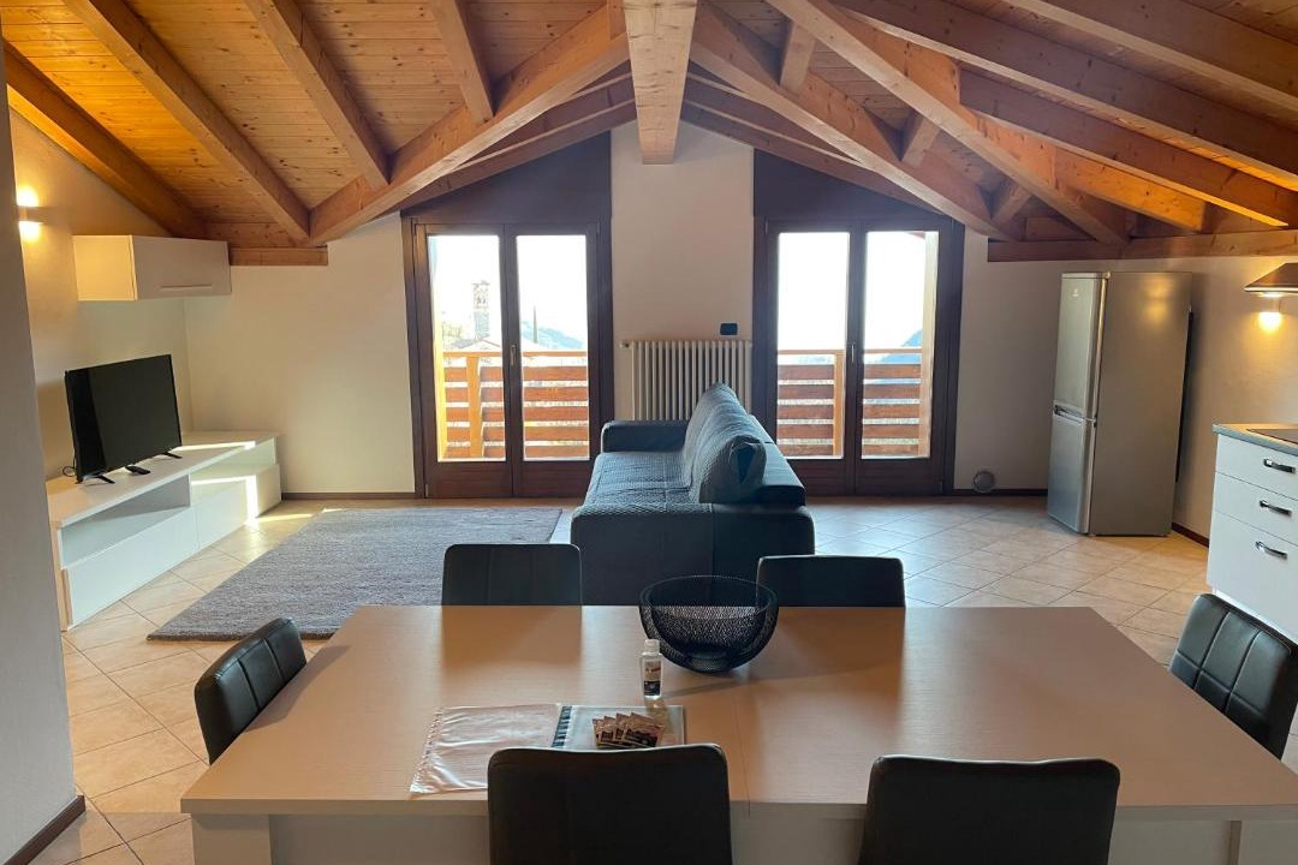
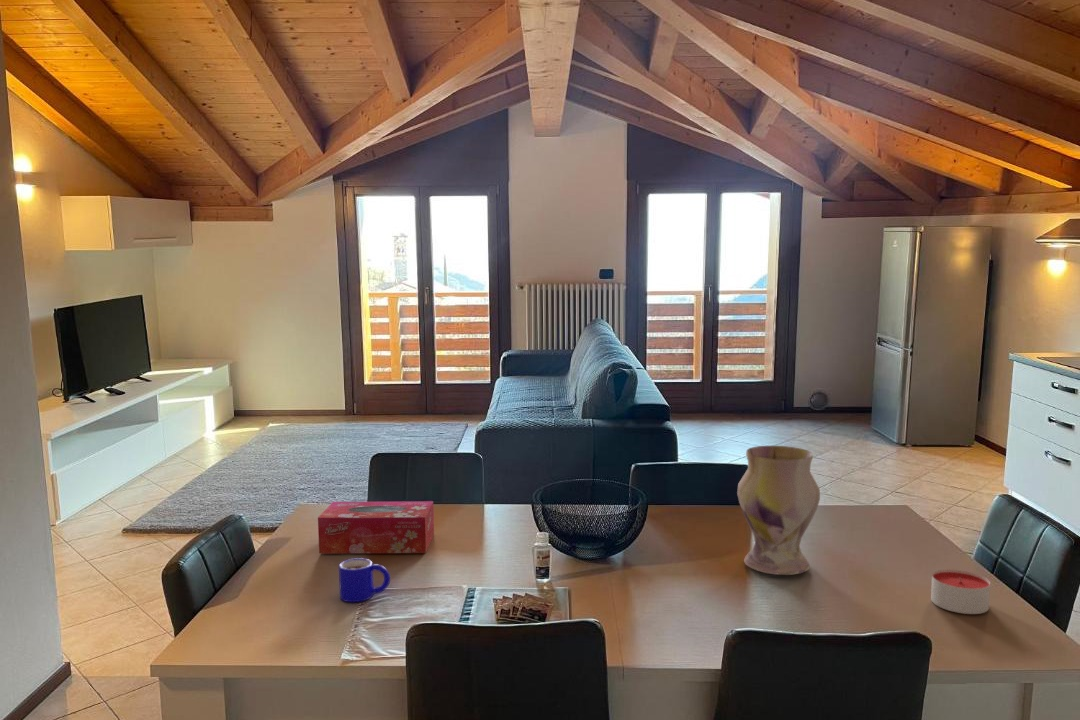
+ candle (960, 590)
+ vase (777, 509)
+ mug (364, 579)
+ tissue box (377, 526)
